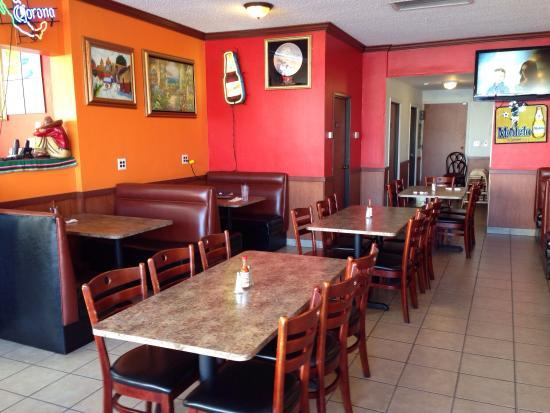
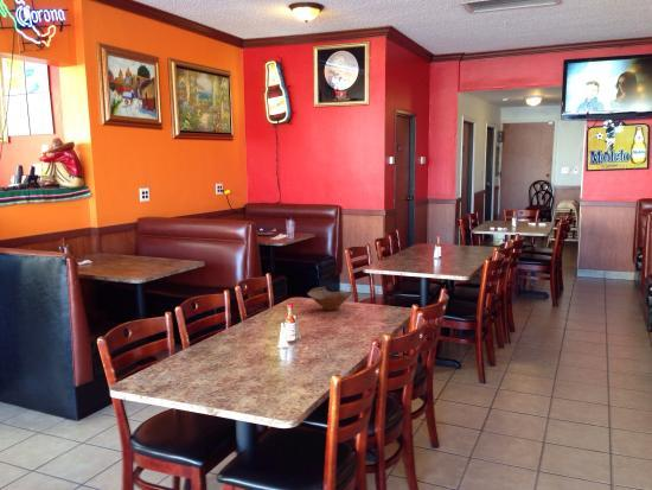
+ bowl (328, 299)
